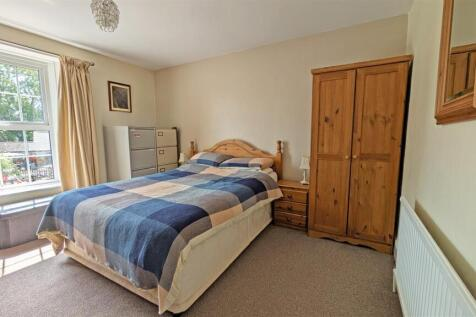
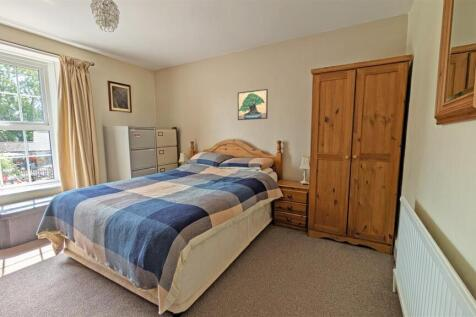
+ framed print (252, 105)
